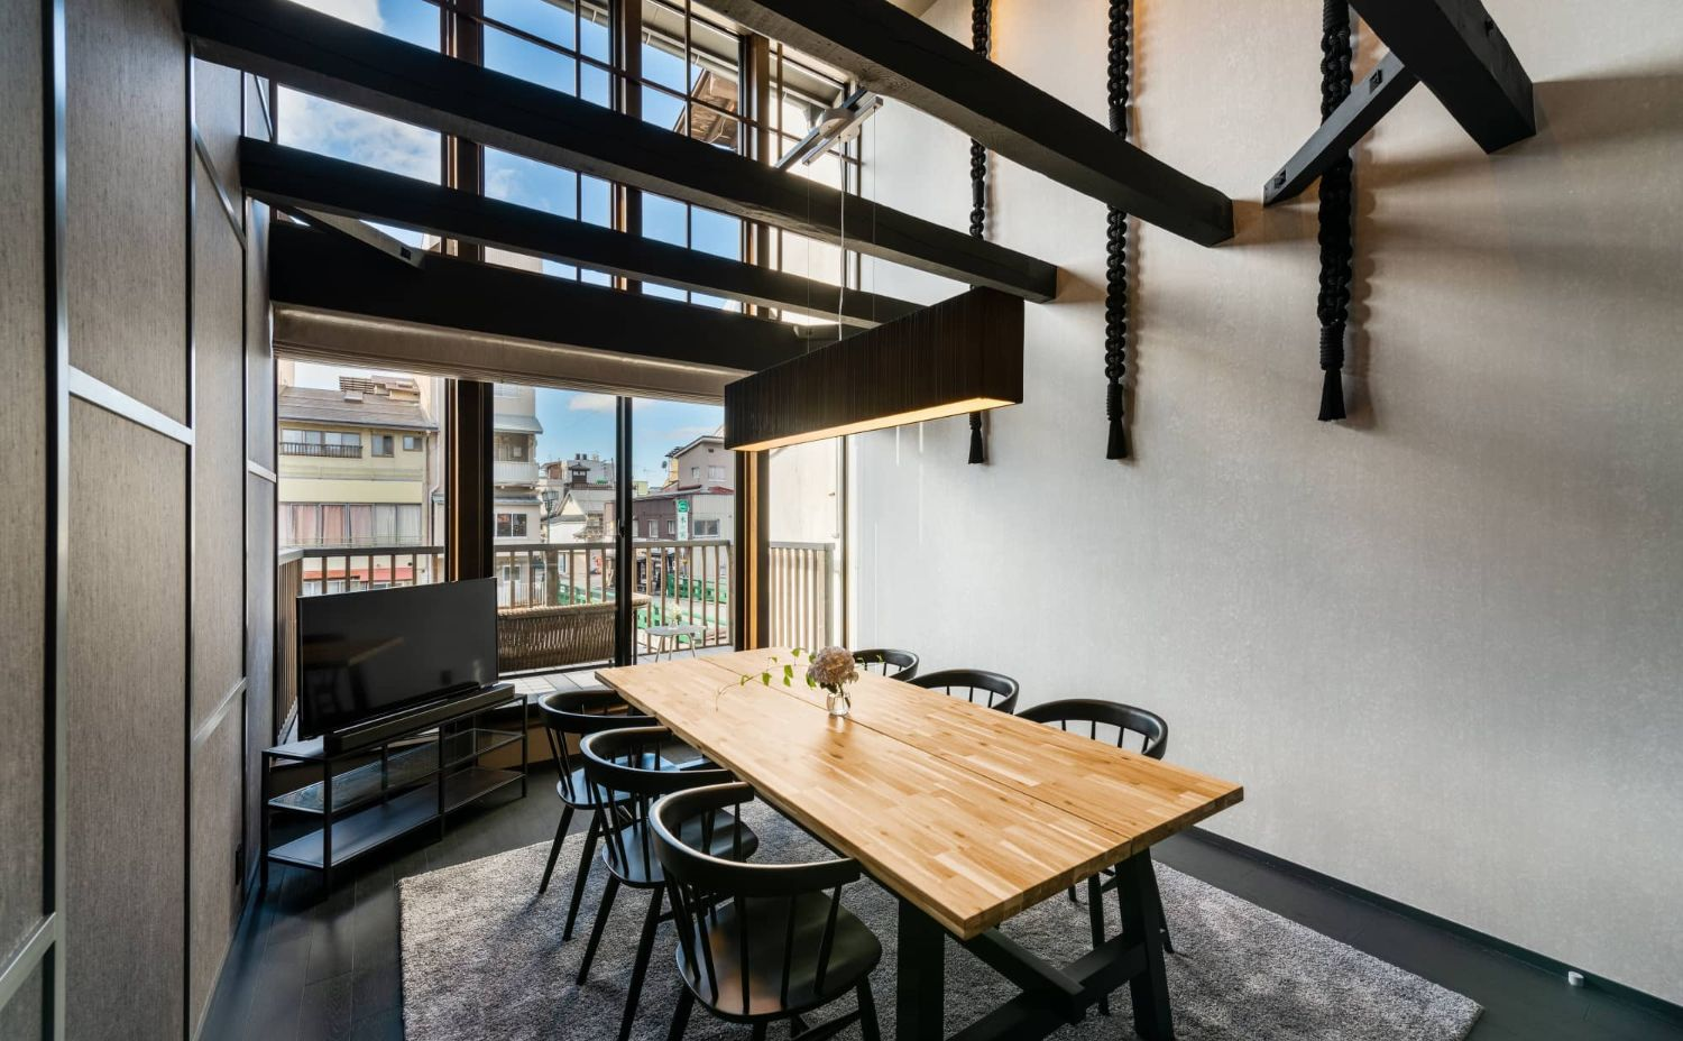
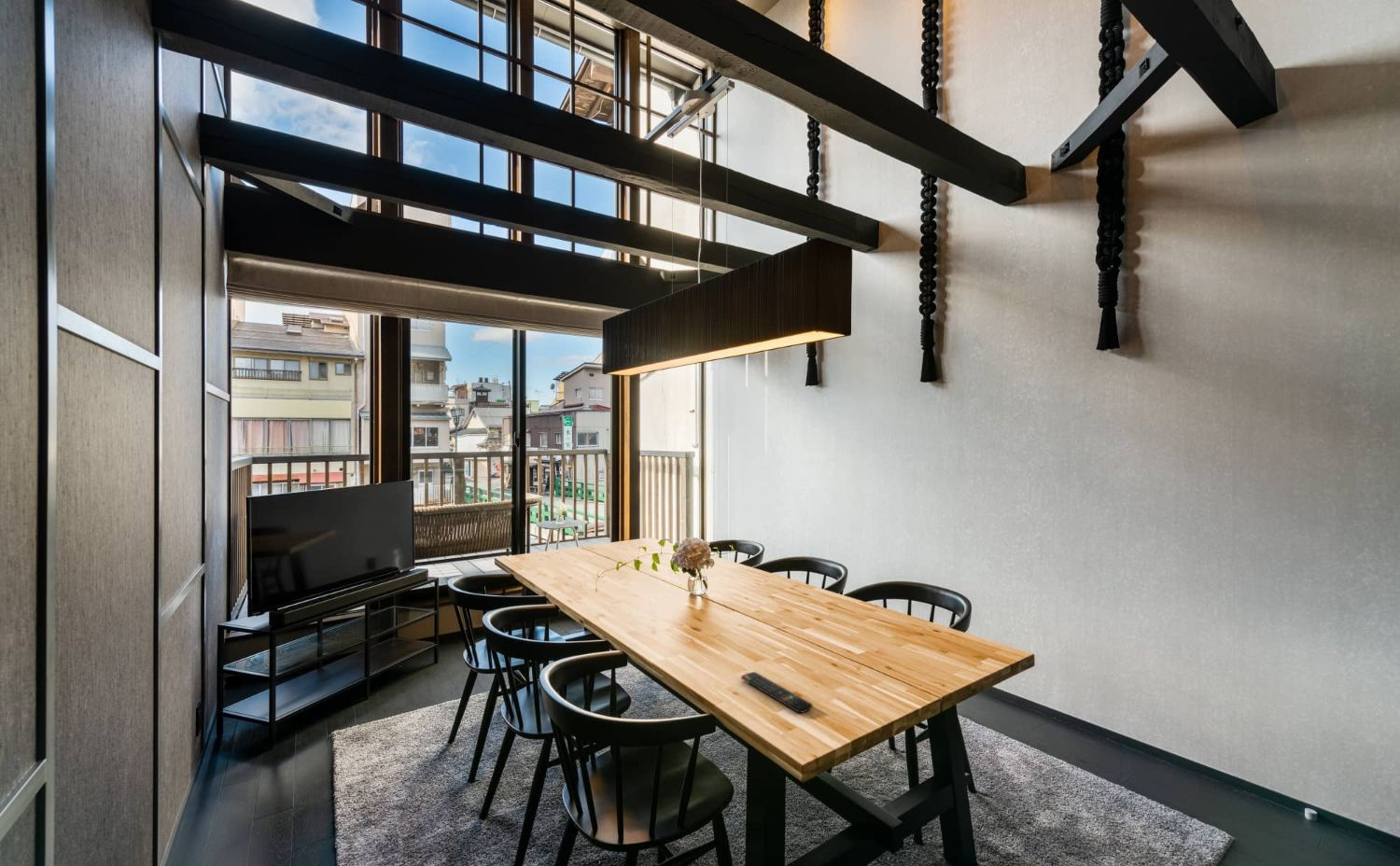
+ remote control (774, 691)
